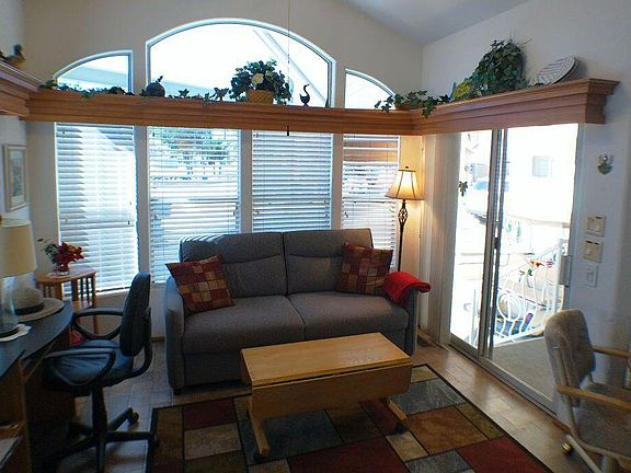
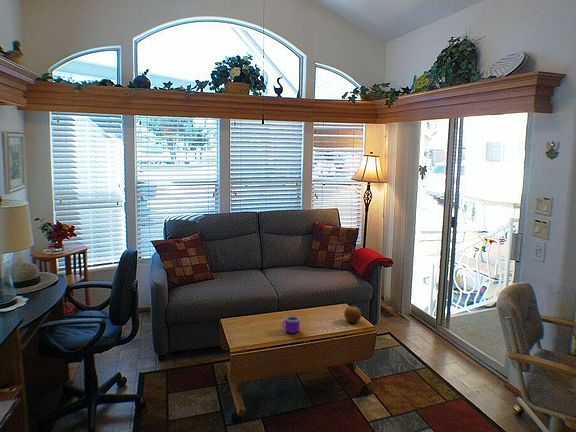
+ mug (290, 324)
+ fruit (352, 314)
